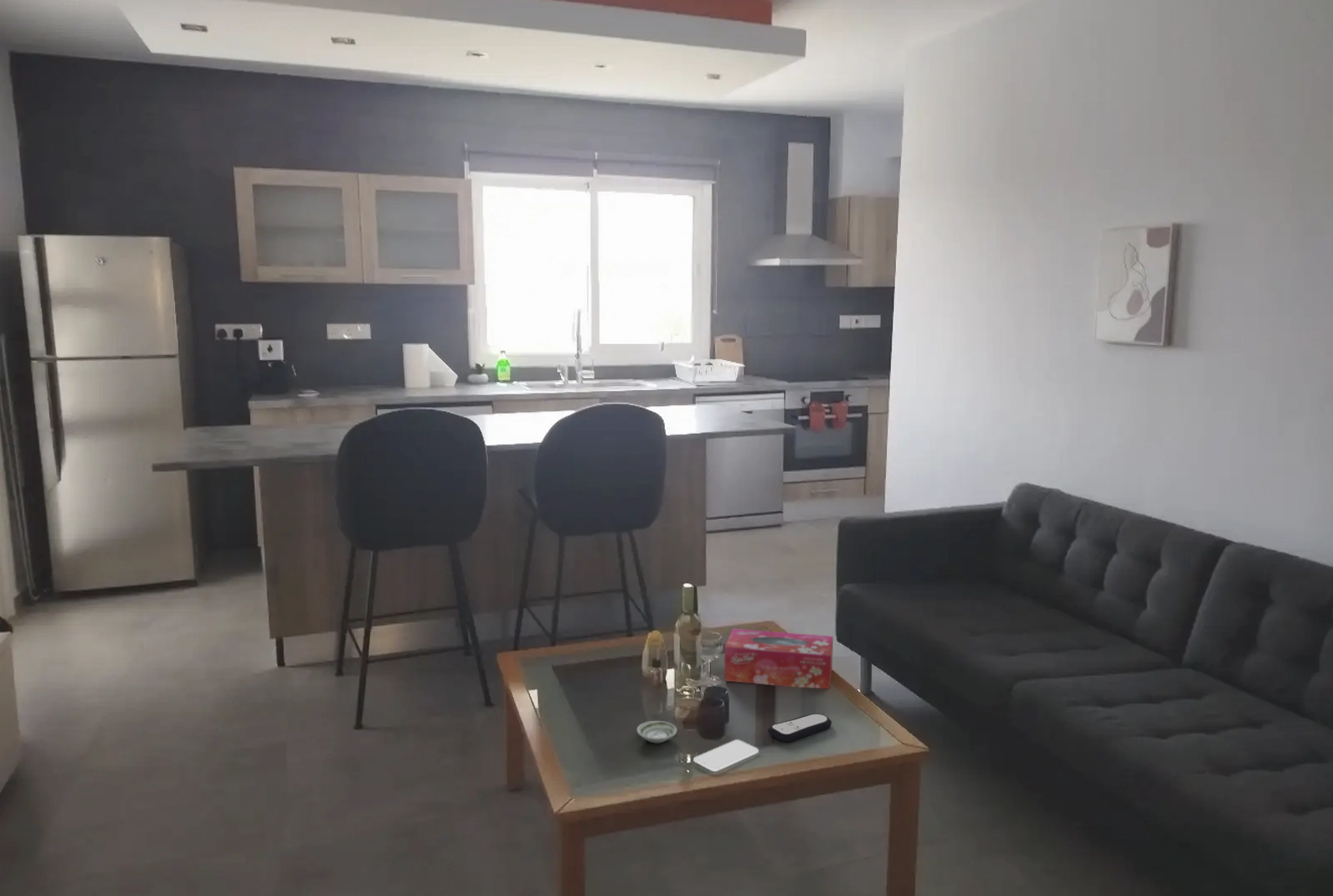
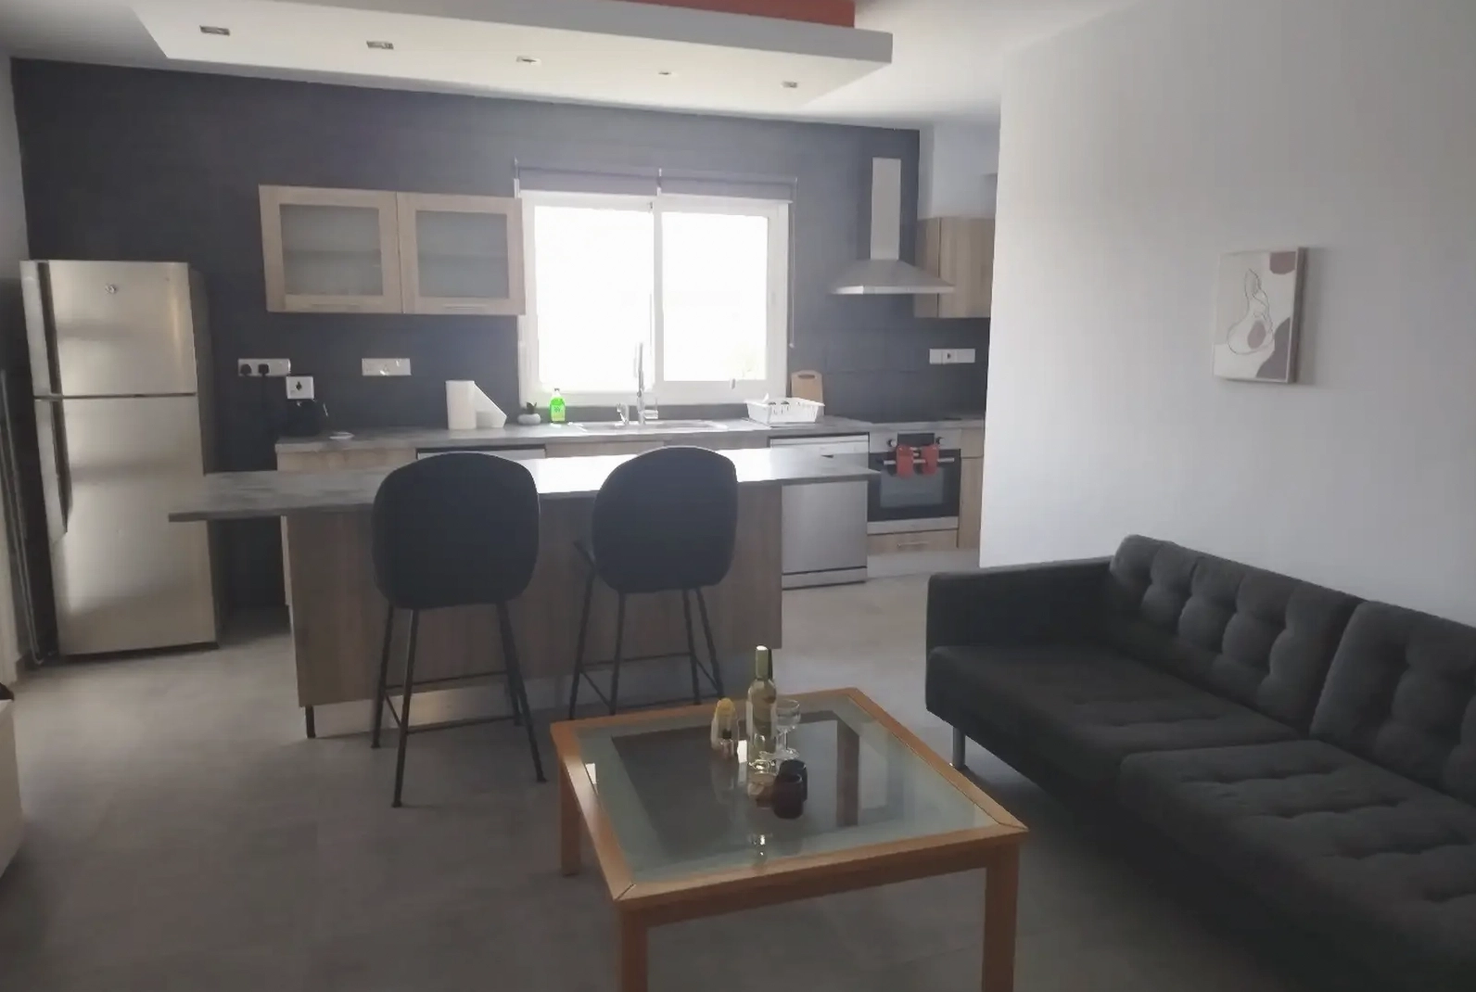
- tissue box (779, 658)
- smartphone (726, 754)
- remote control (800, 726)
- saucer (656, 734)
